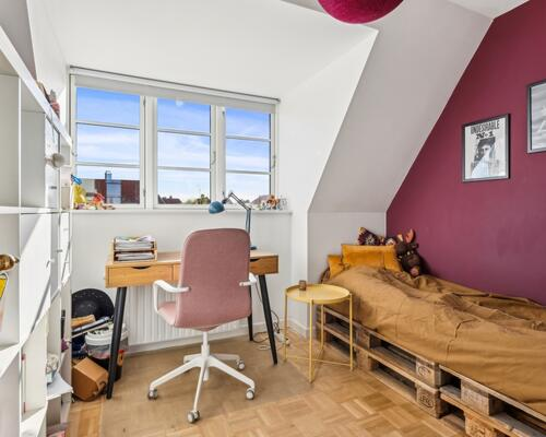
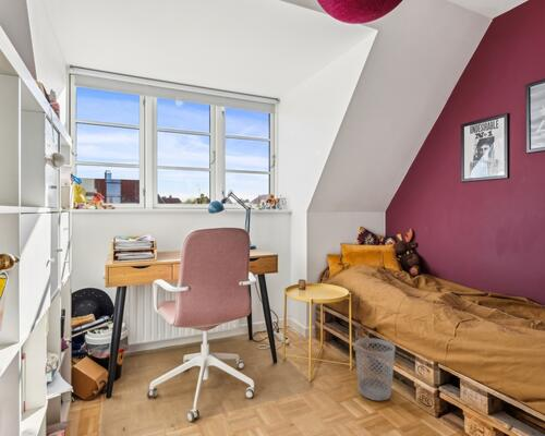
+ wastebasket (374, 368)
